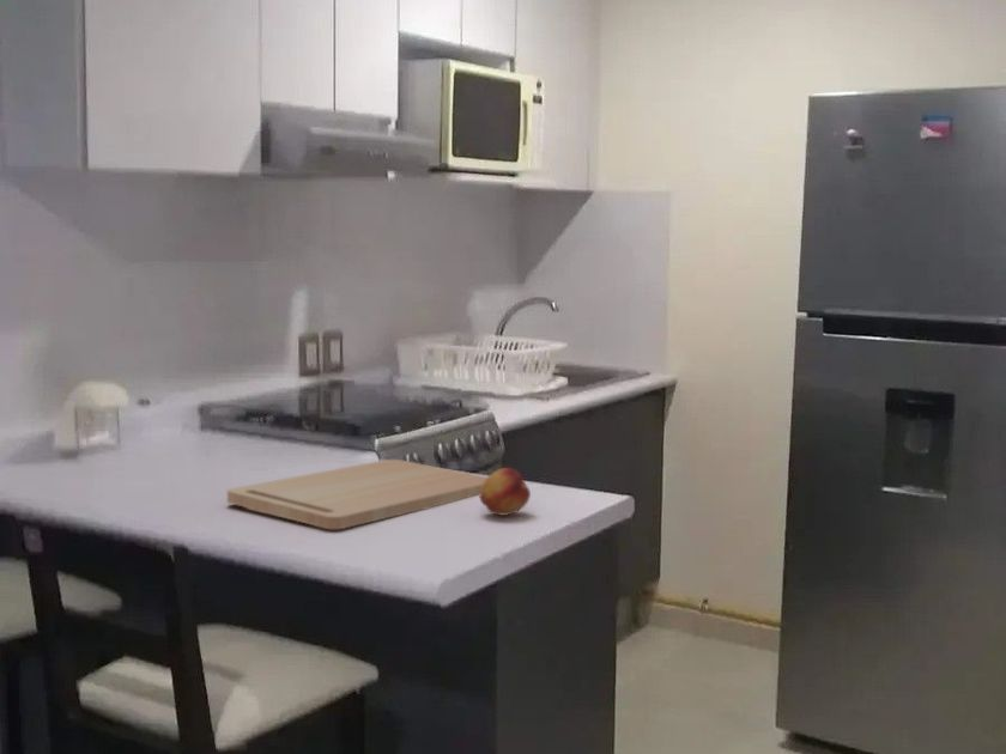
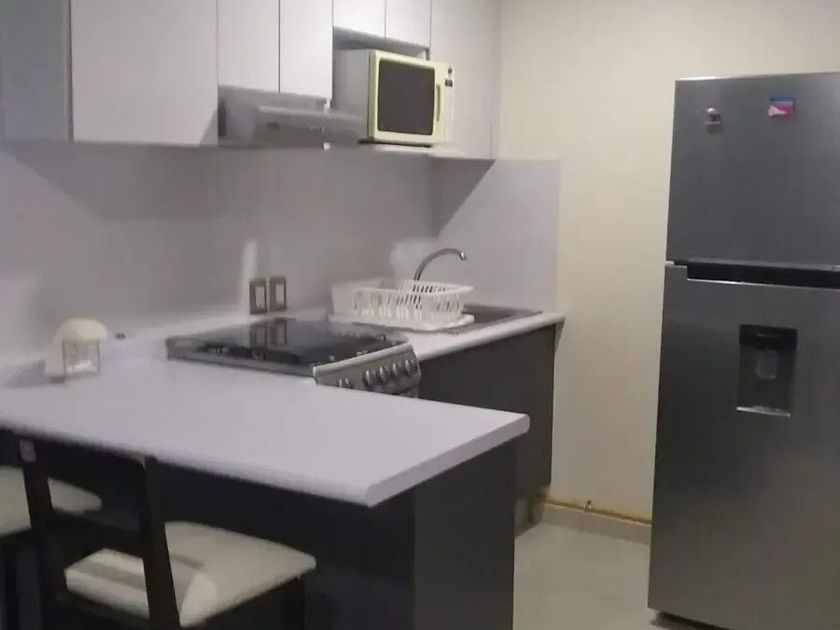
- fruit (503, 491)
- cutting board (366, 490)
